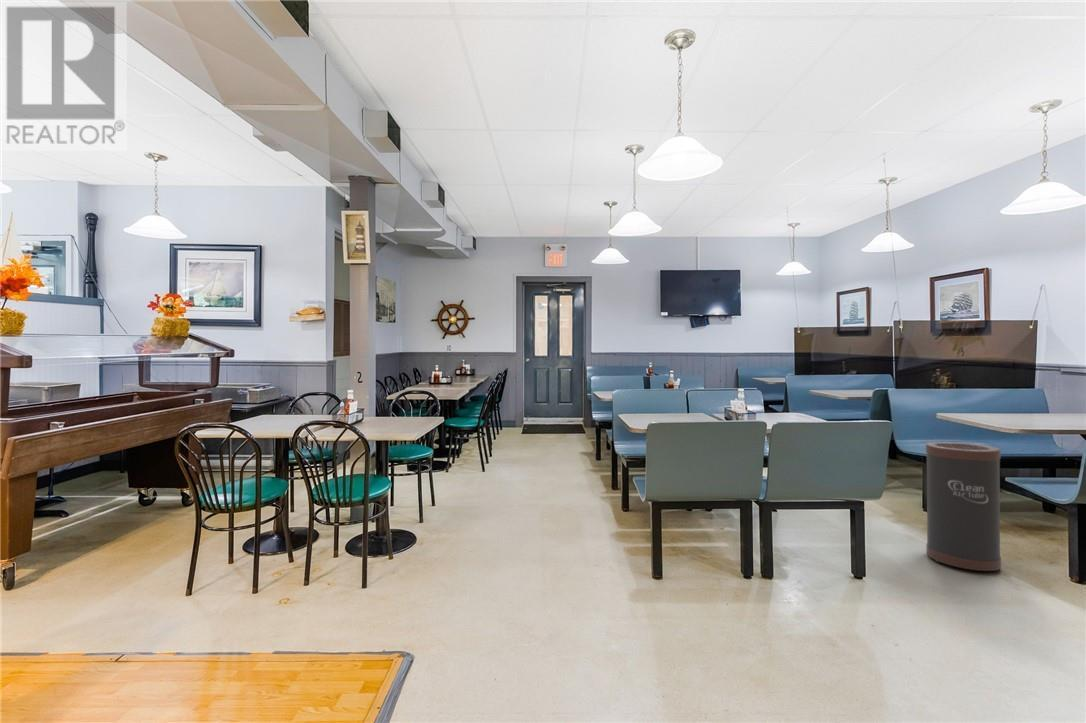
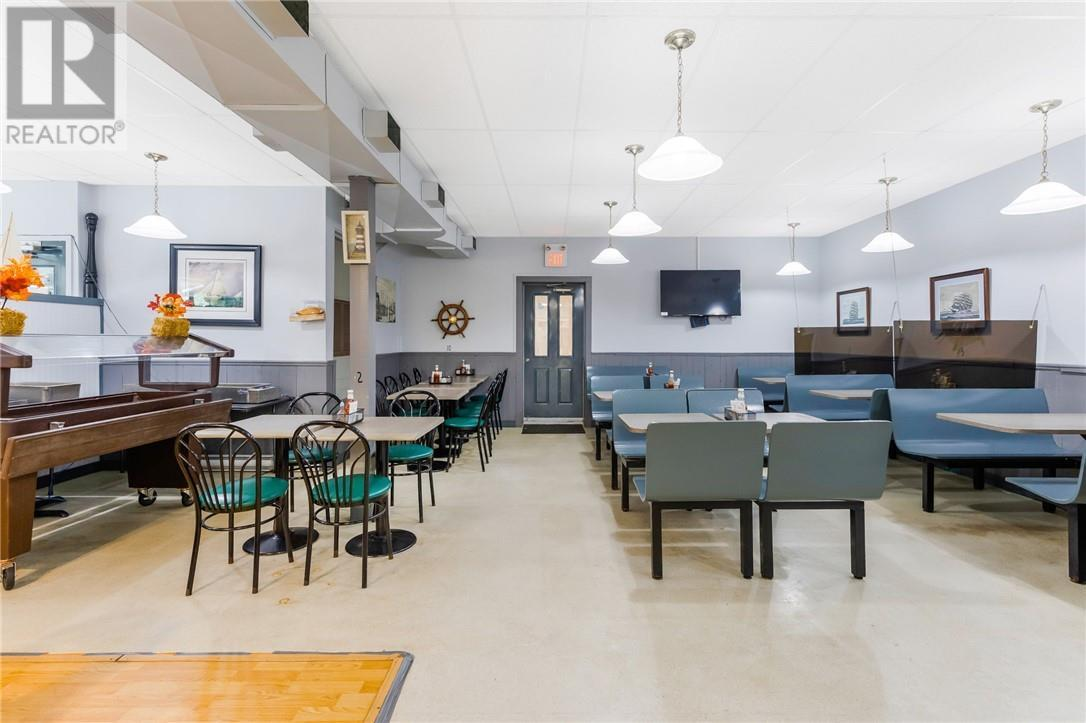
- trash can (962, 504)
